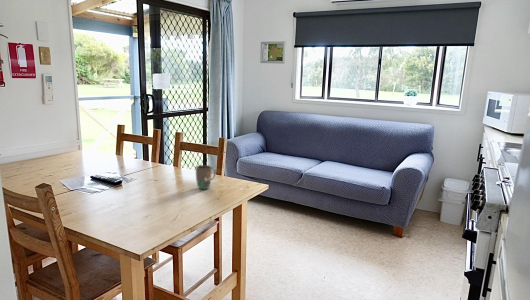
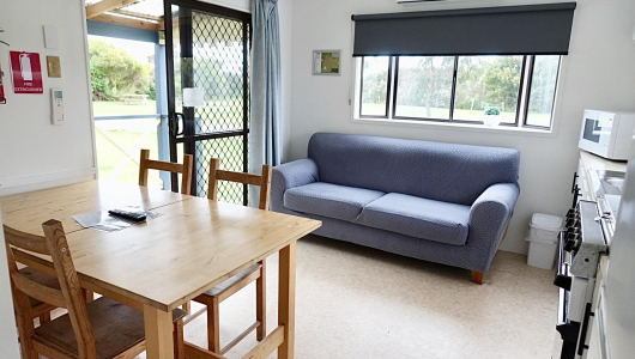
- mug (206, 176)
